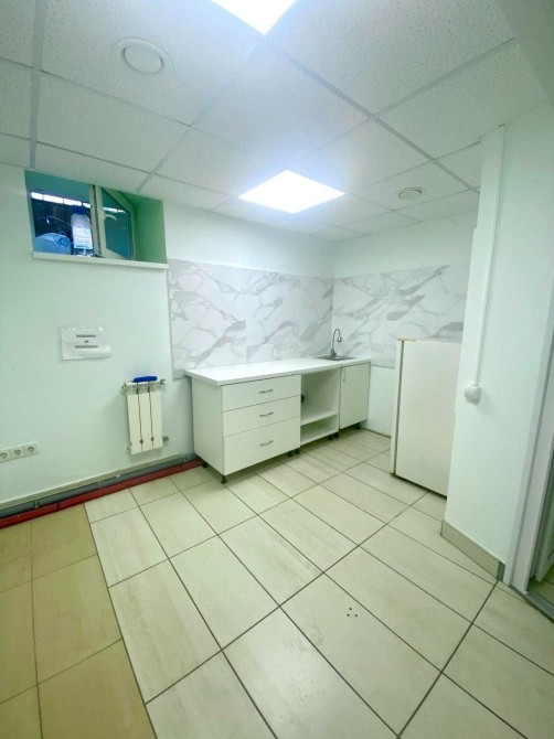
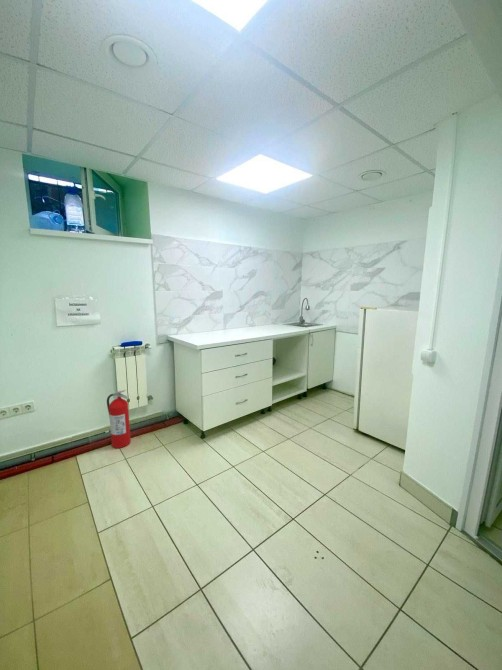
+ fire extinguisher (119, 417)
